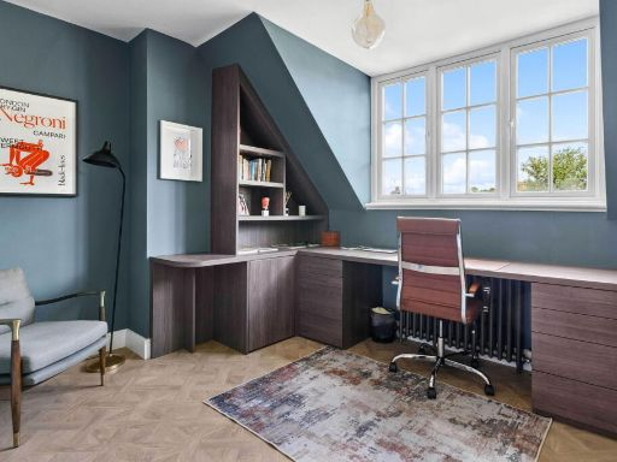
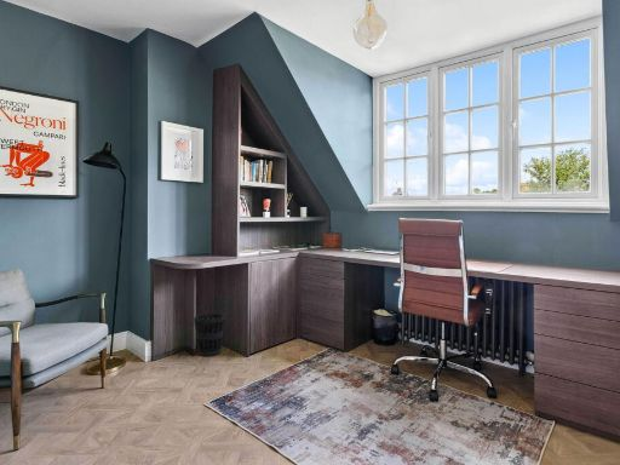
+ wastebasket (209, 334)
